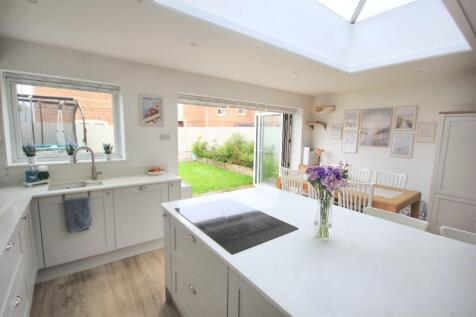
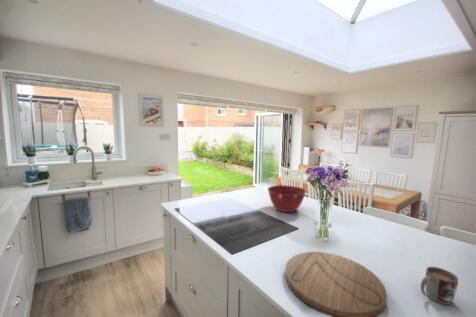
+ mixing bowl (285, 199)
+ cutting board (331, 279)
+ mug (436, 286)
